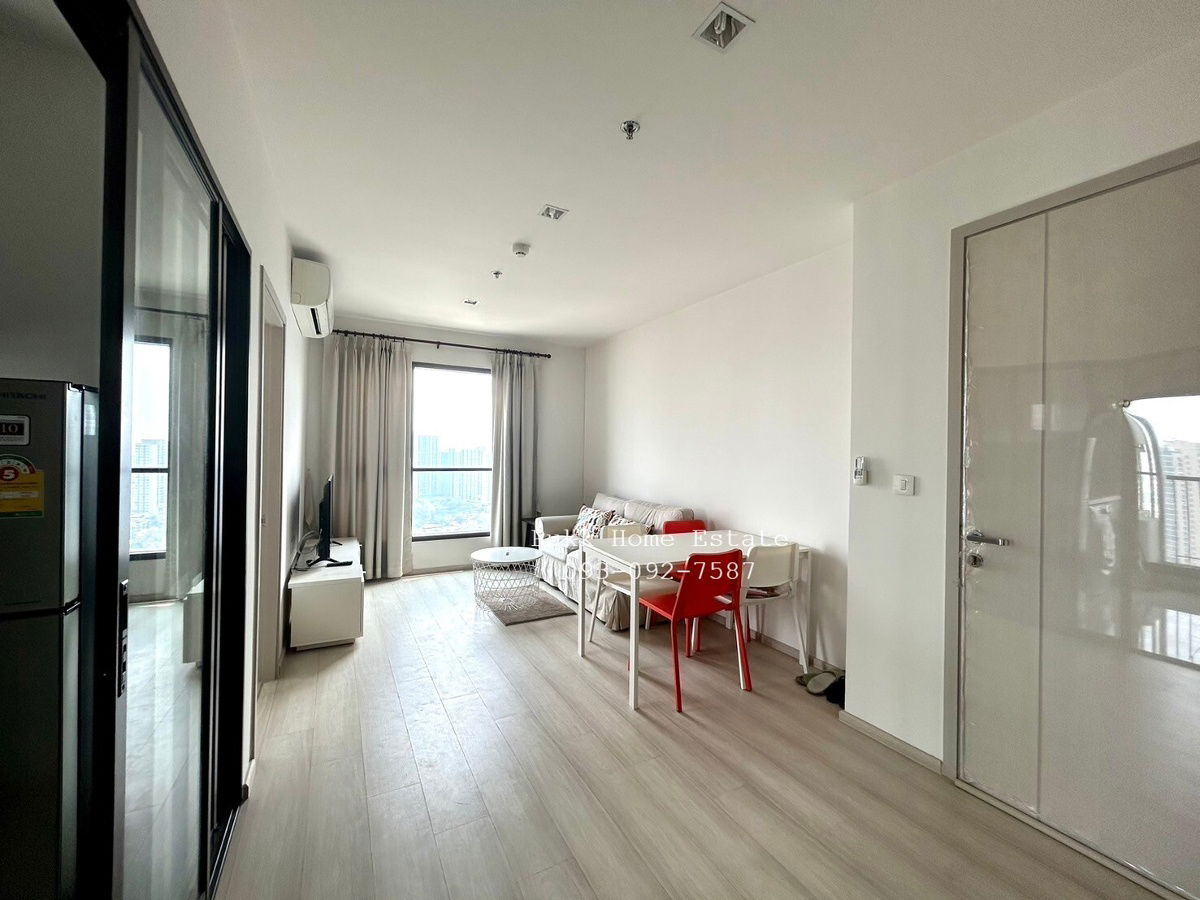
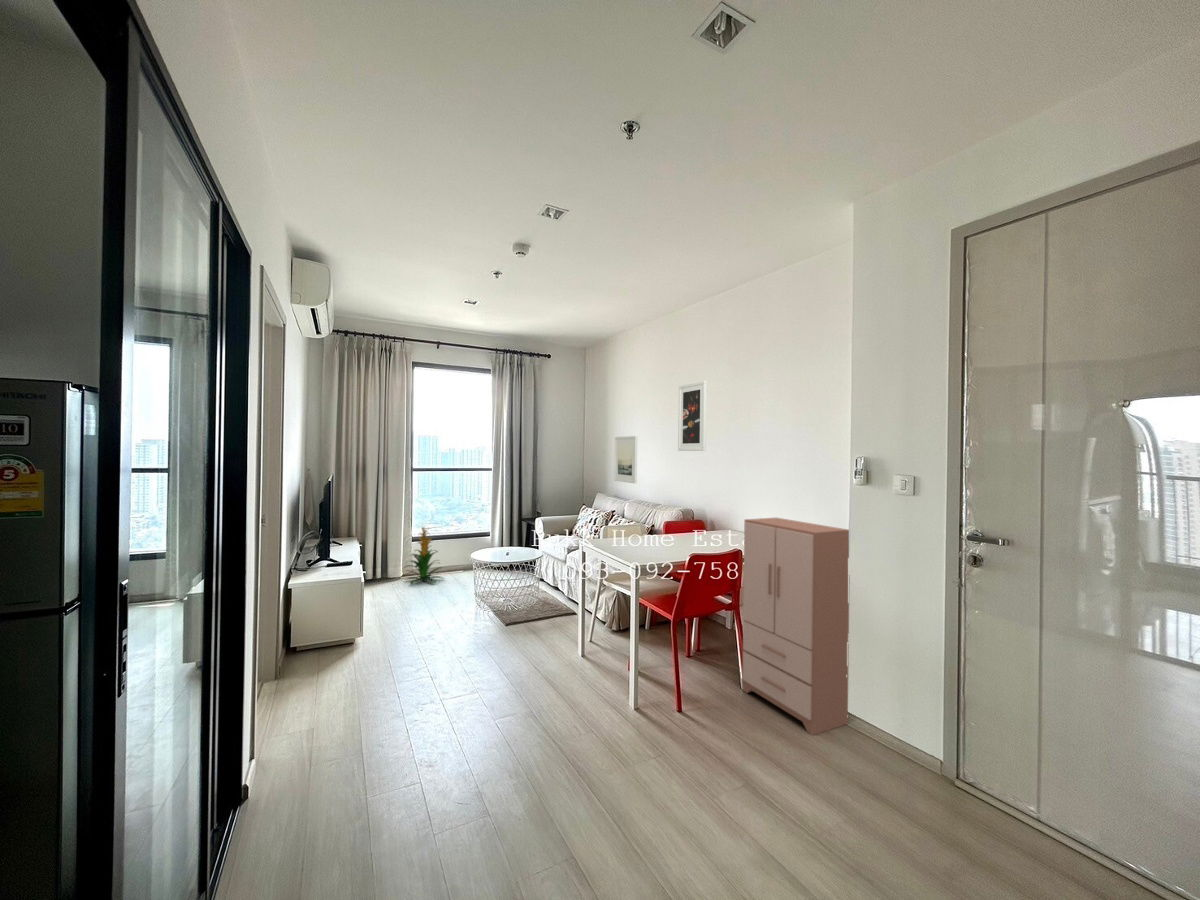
+ indoor plant (424, 552)
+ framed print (625, 459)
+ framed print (691, 417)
+ cabinet (791, 615)
